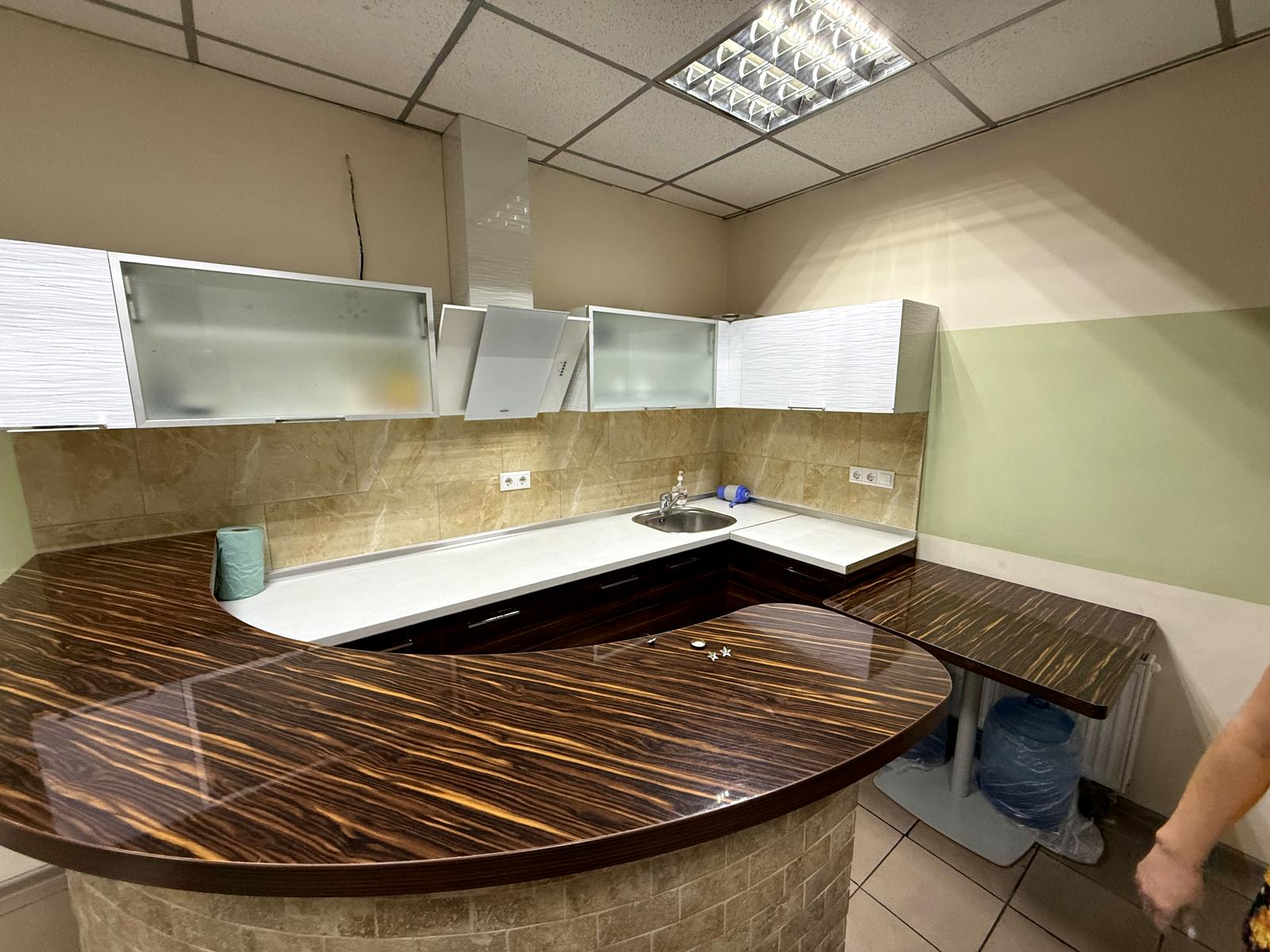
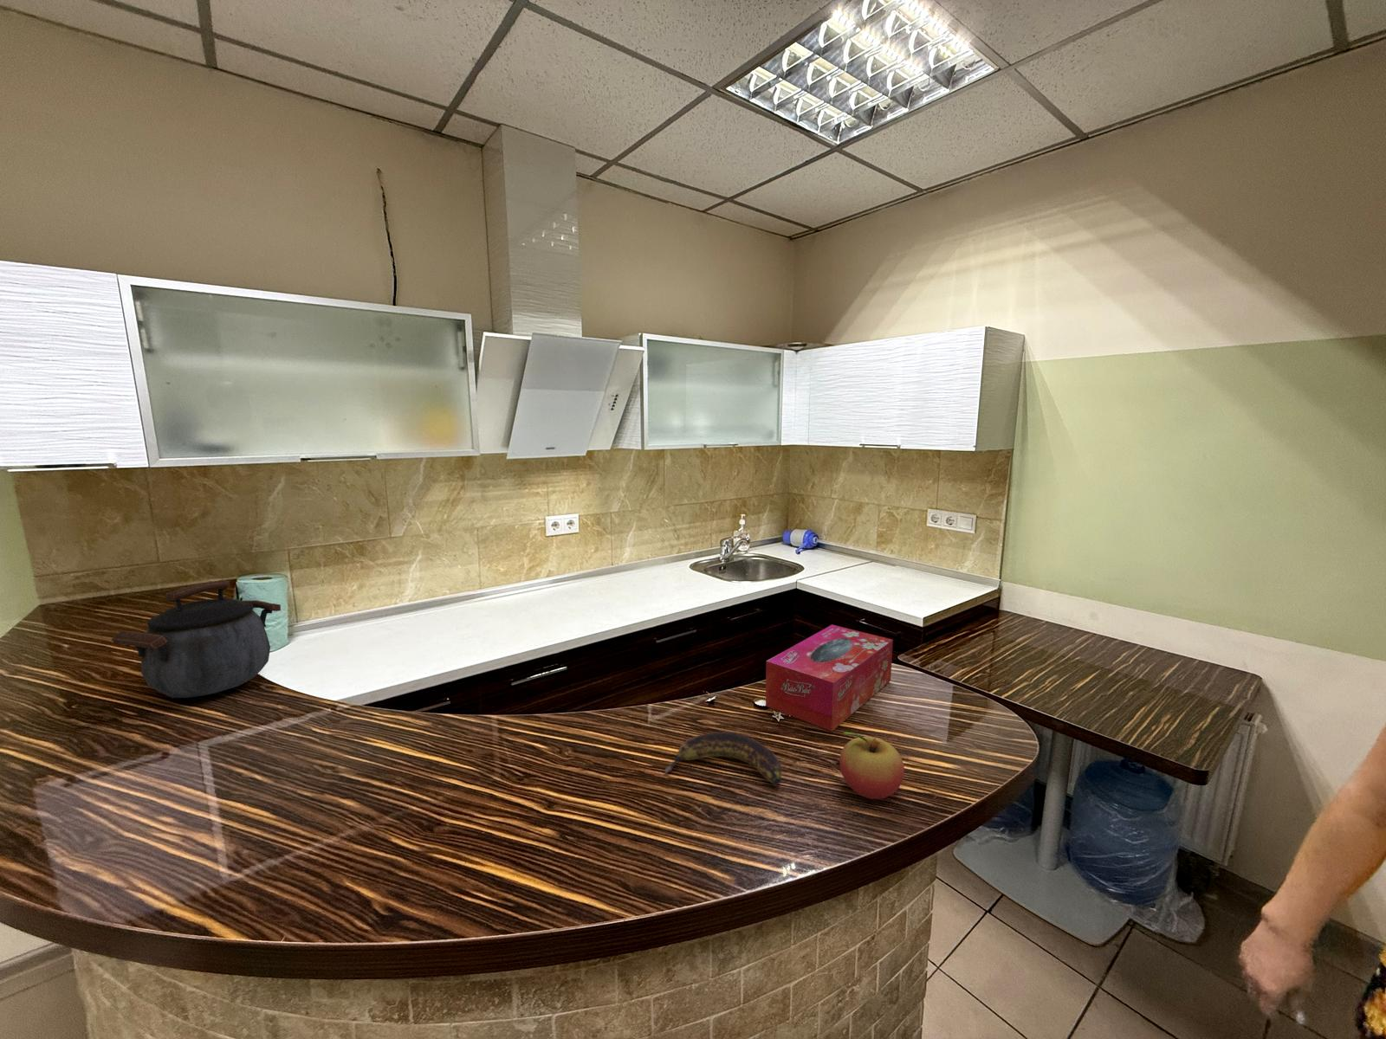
+ tissue box (832, 671)
+ fruit (872, 761)
+ kettle (206, 637)
+ banana (726, 754)
